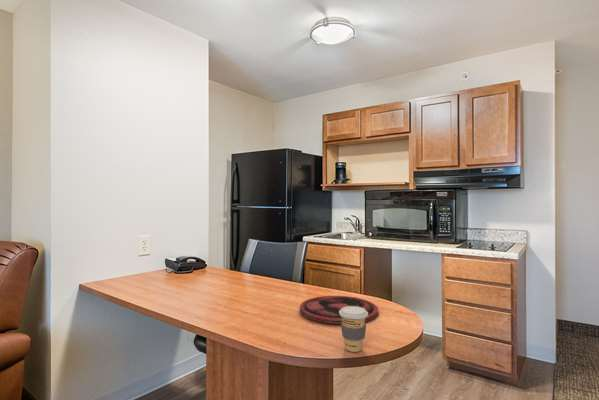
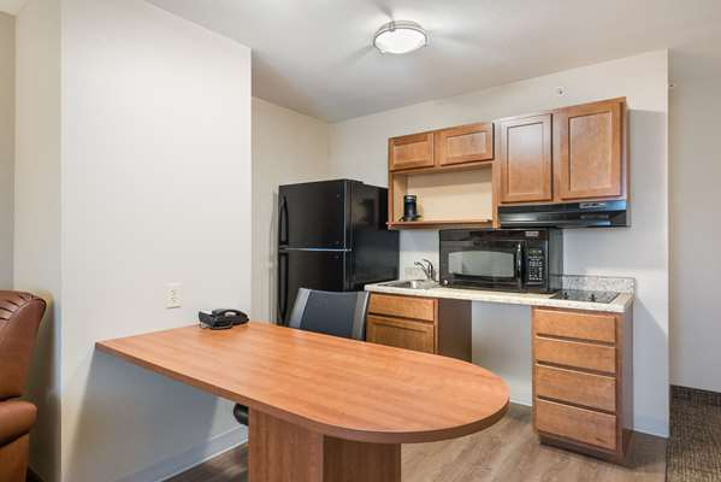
- coffee cup (353, 328)
- plate (338, 307)
